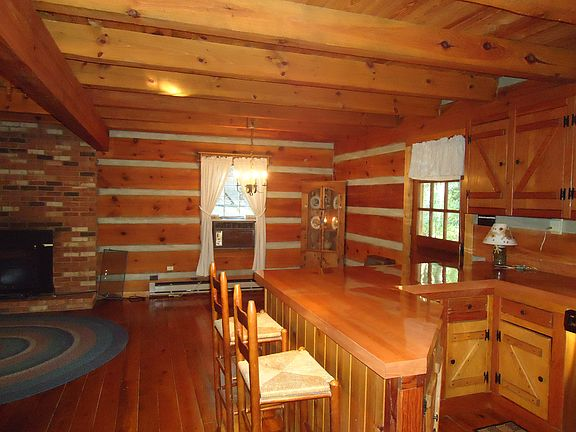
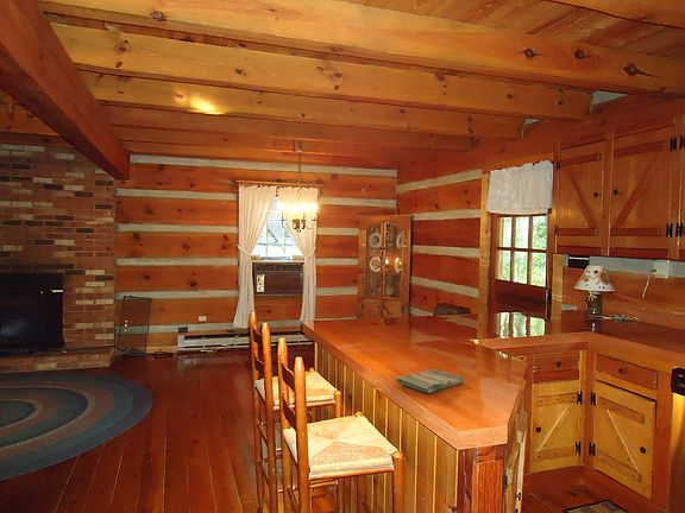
+ dish towel (429, 379)
